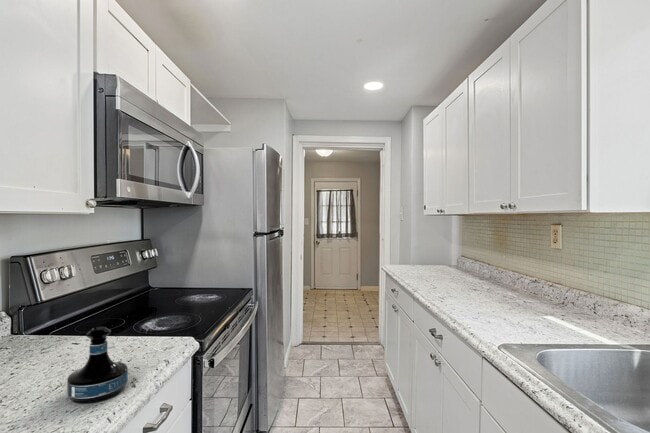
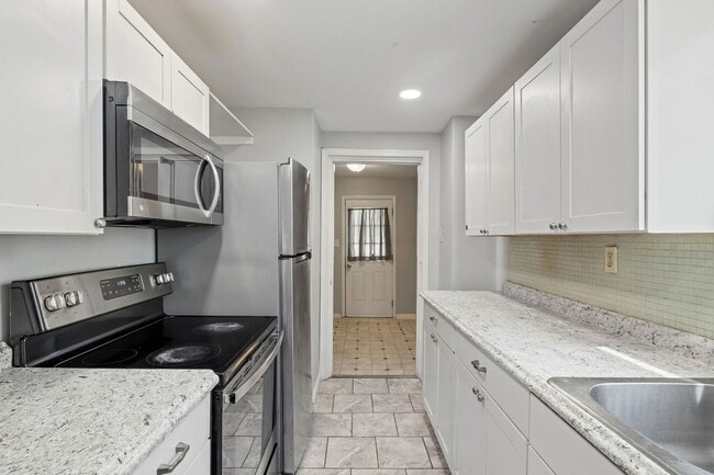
- tequila bottle (98, 359)
